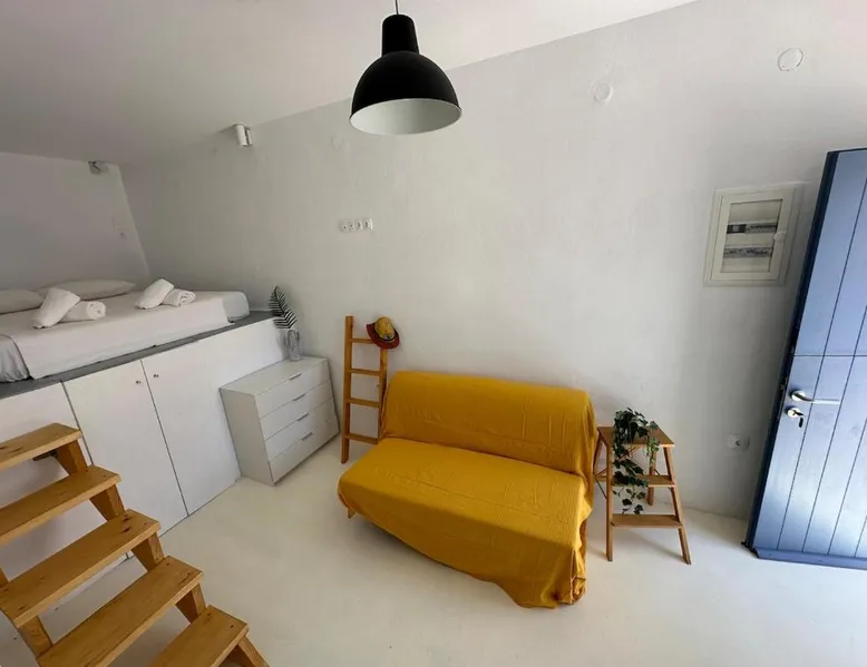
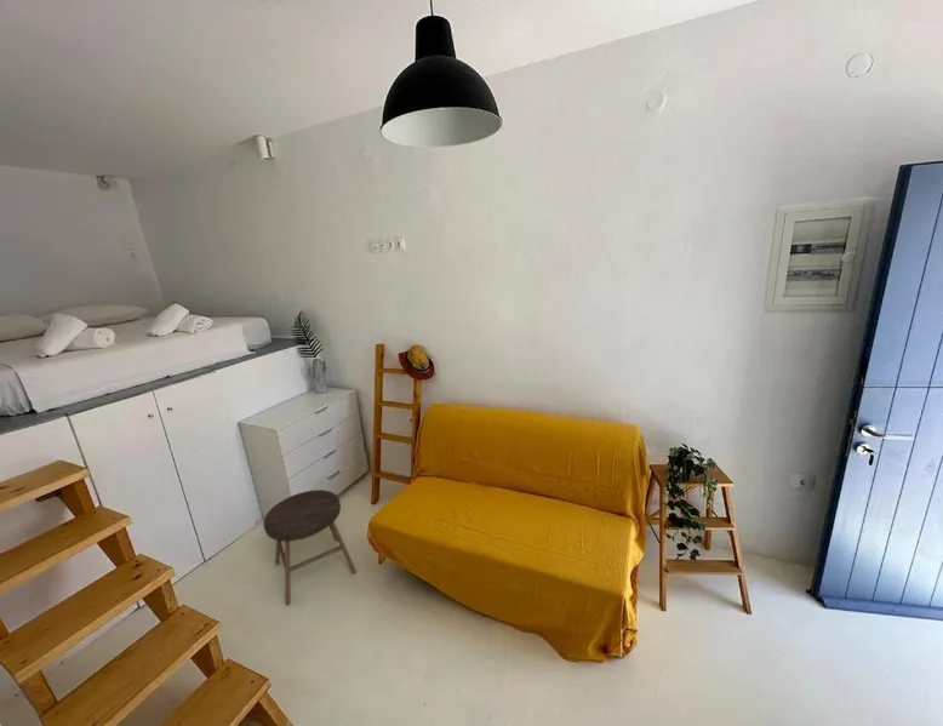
+ stool (305, 537)
